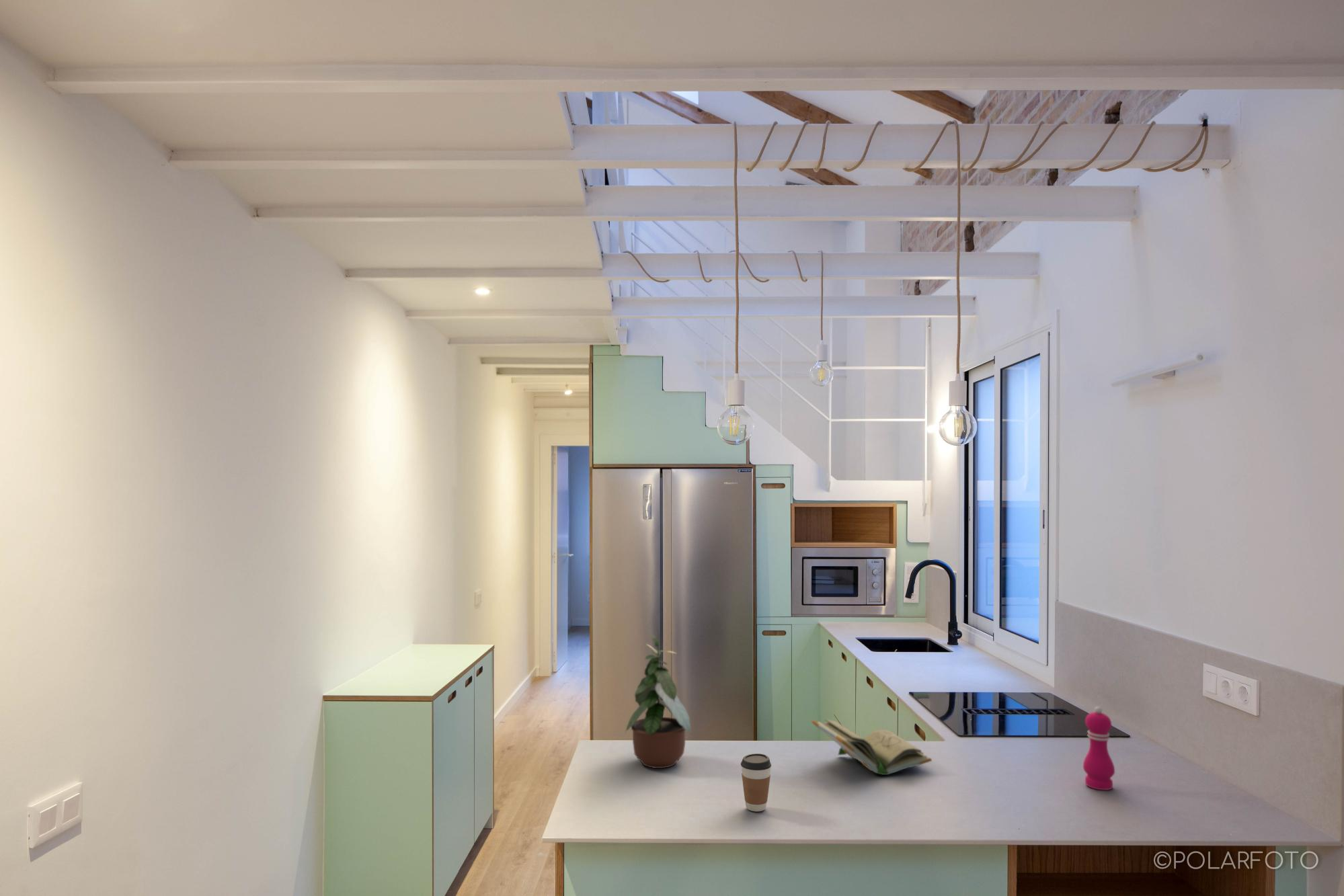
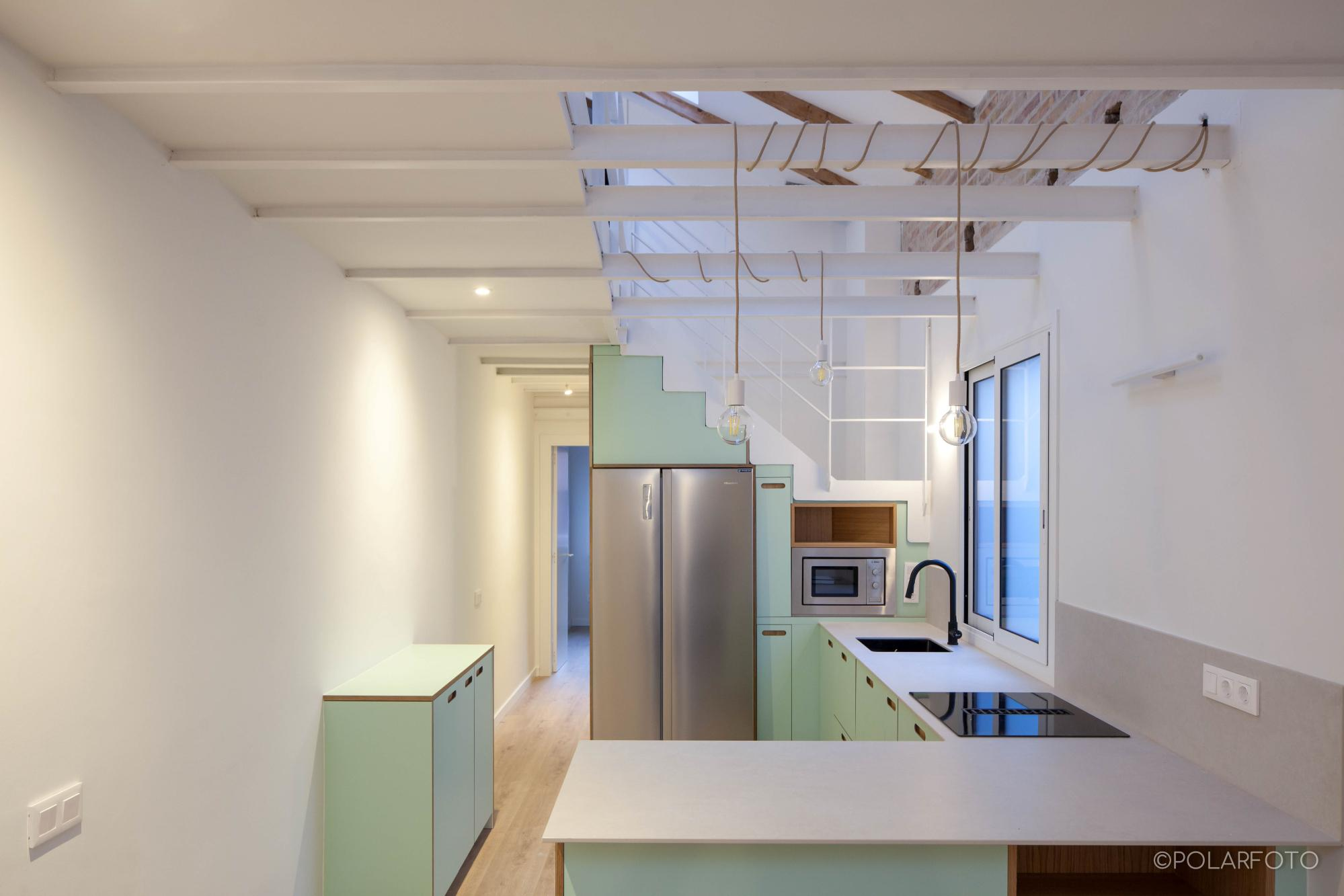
- coffee cup (756, 782)
- pepper mill (1099, 745)
- potted plant (658, 697)
- book (869, 744)
